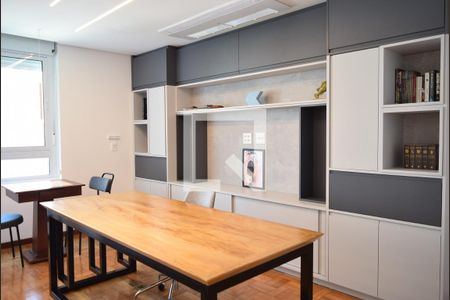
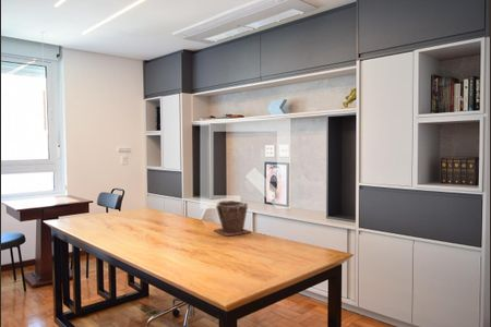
+ plant pot (231, 216)
